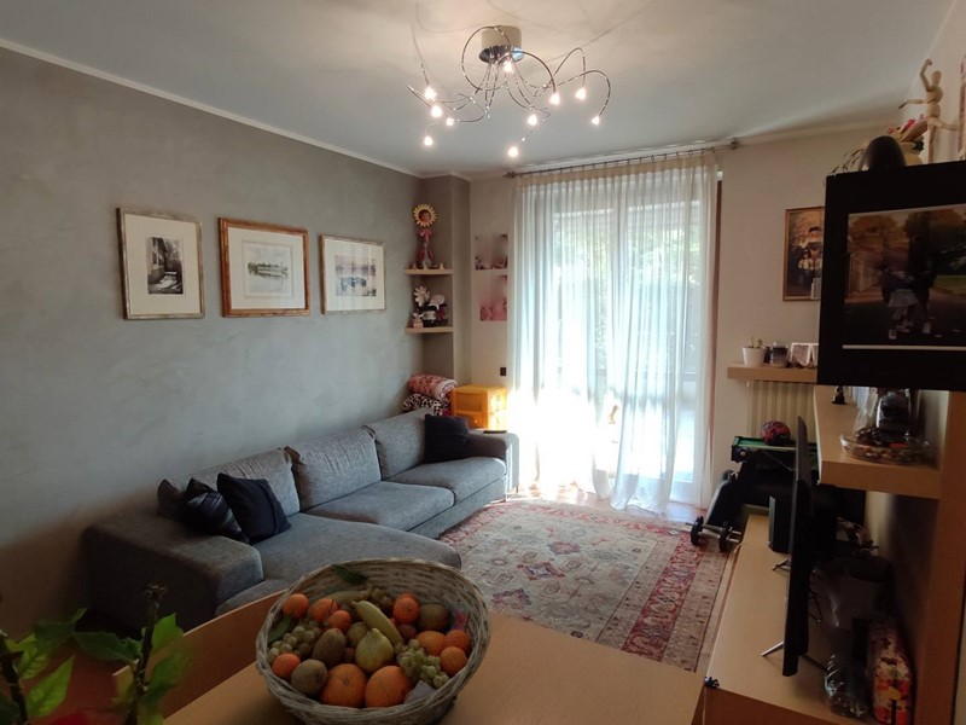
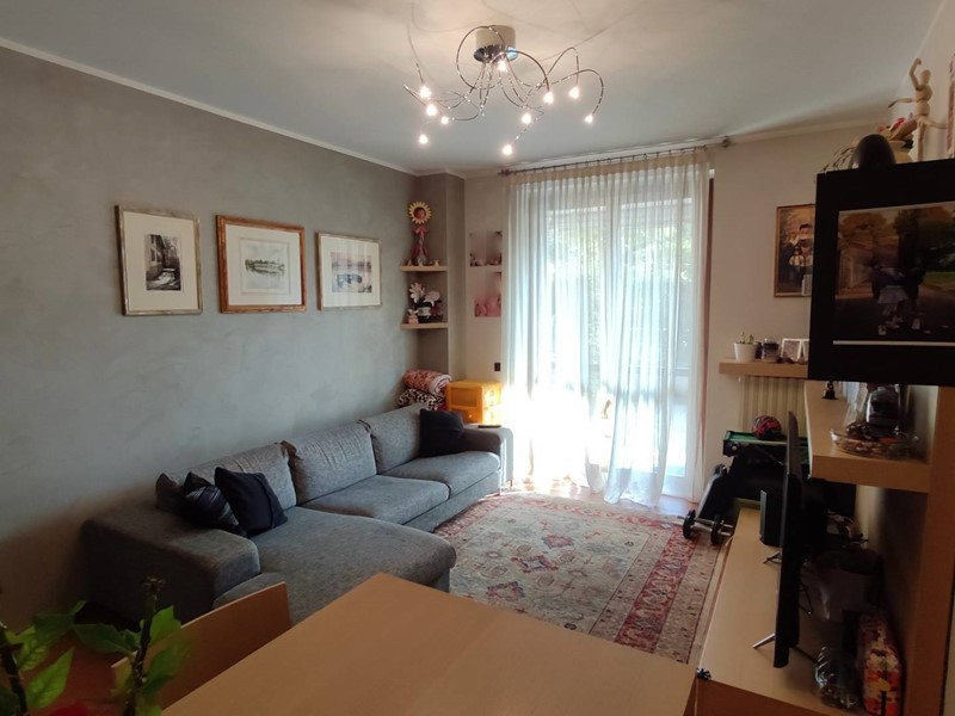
- fruit basket (376, 640)
